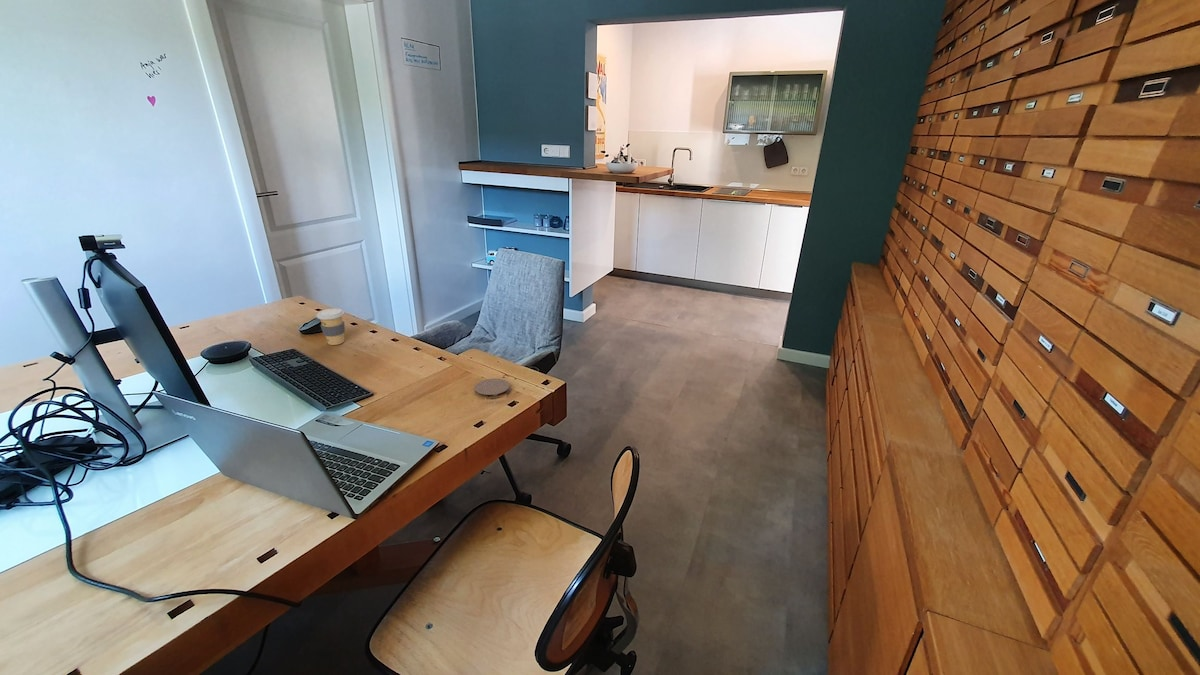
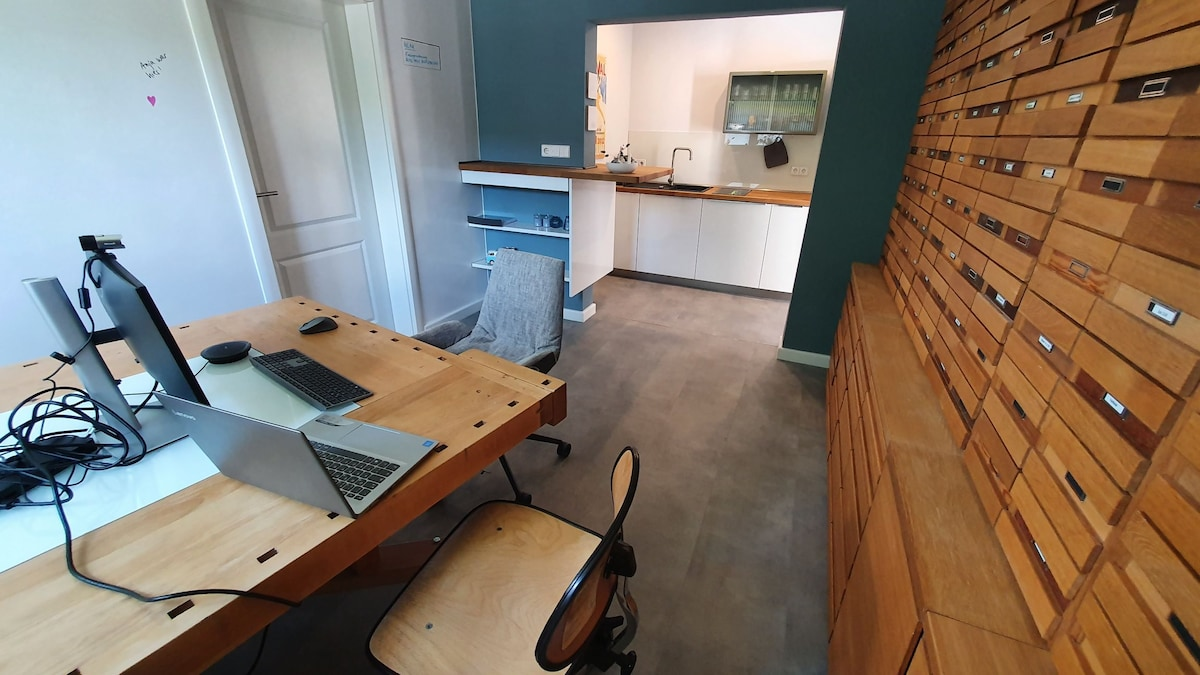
- coaster (492, 388)
- coffee cup (333, 327)
